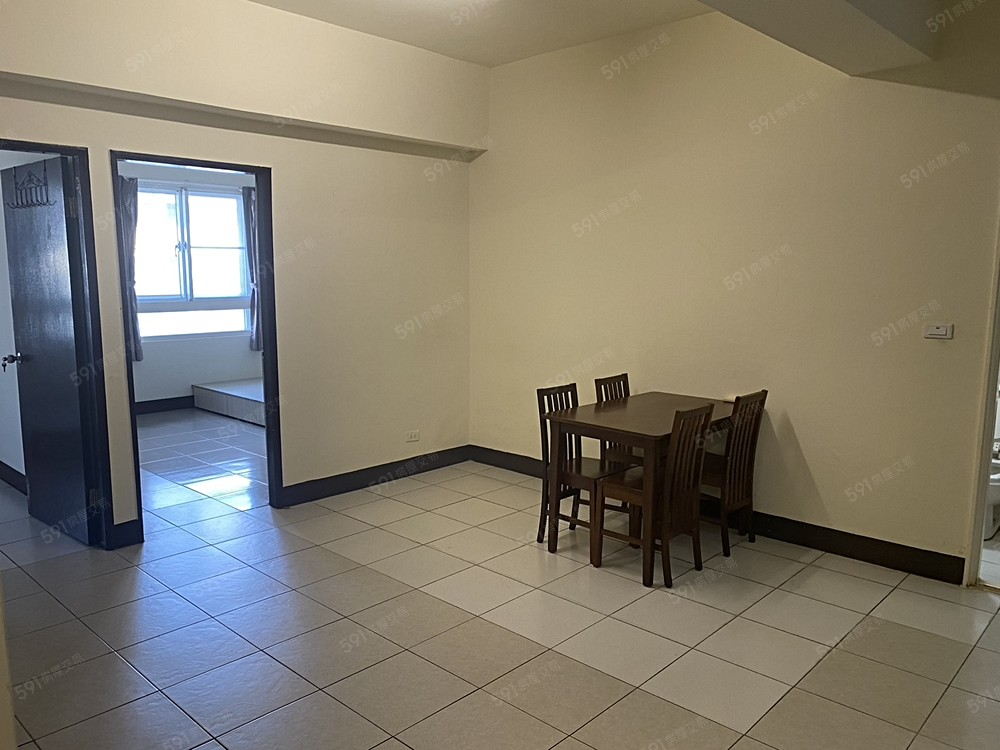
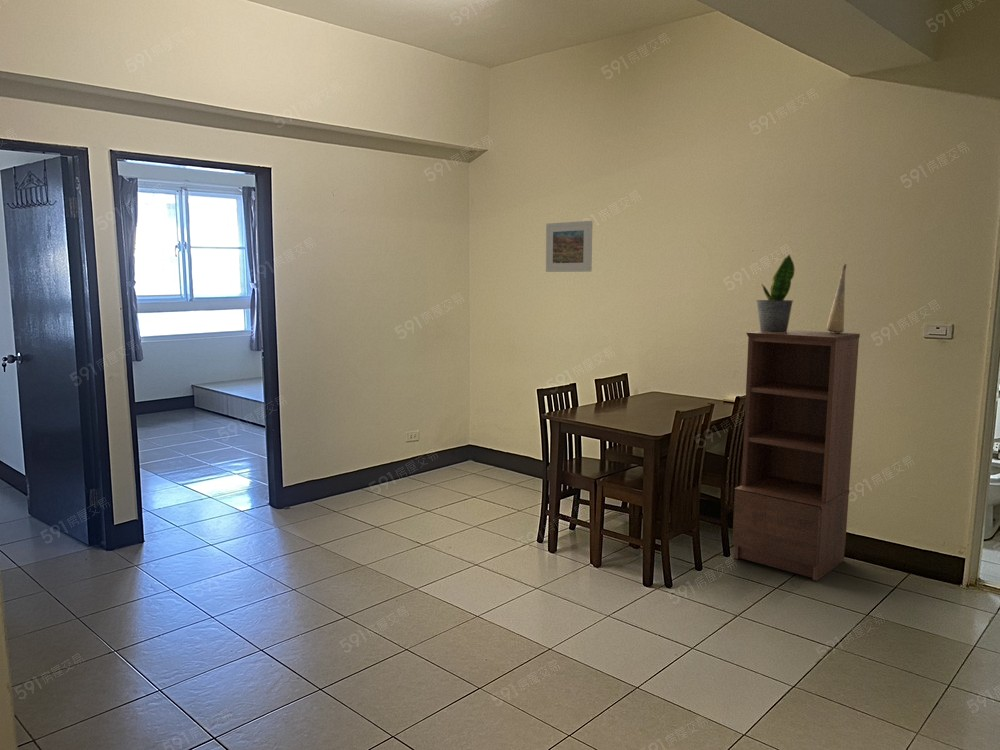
+ potted plant (775, 293)
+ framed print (568, 247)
+ shelving unit (793, 448)
+ decorative vase (837, 298)
